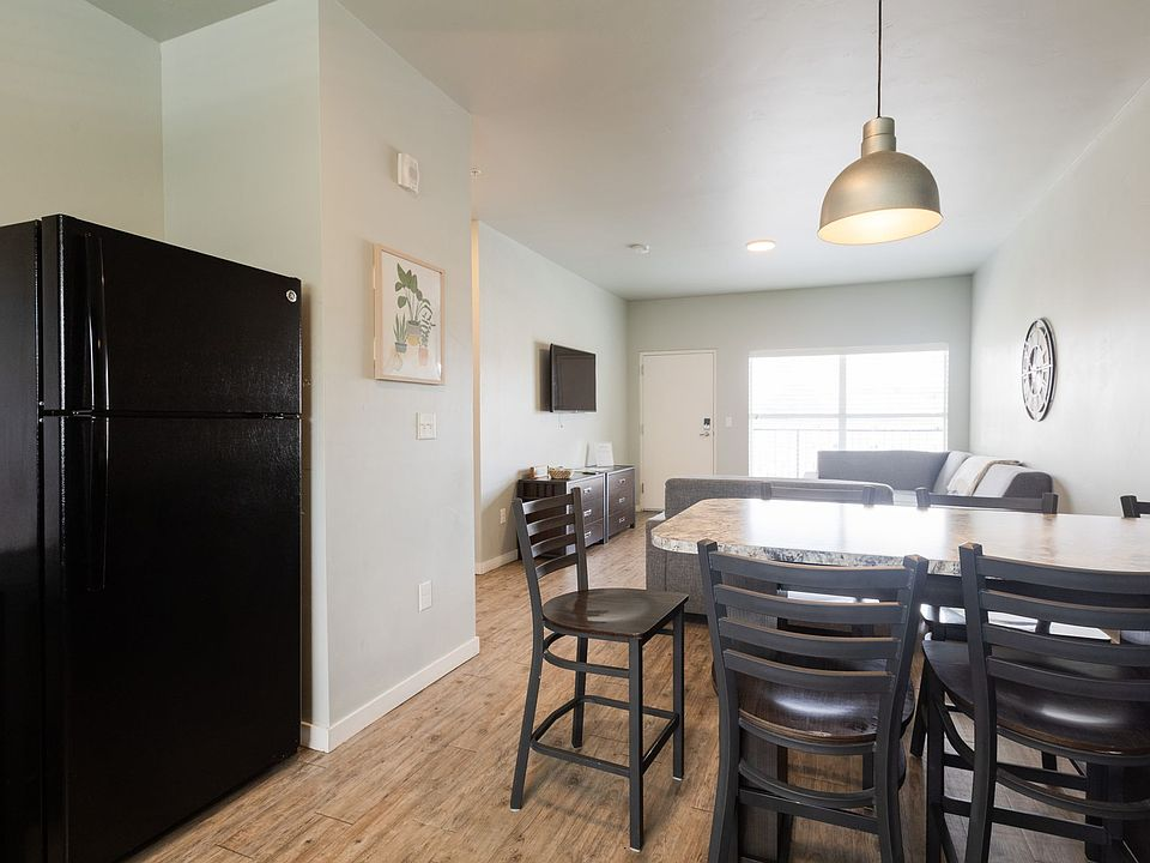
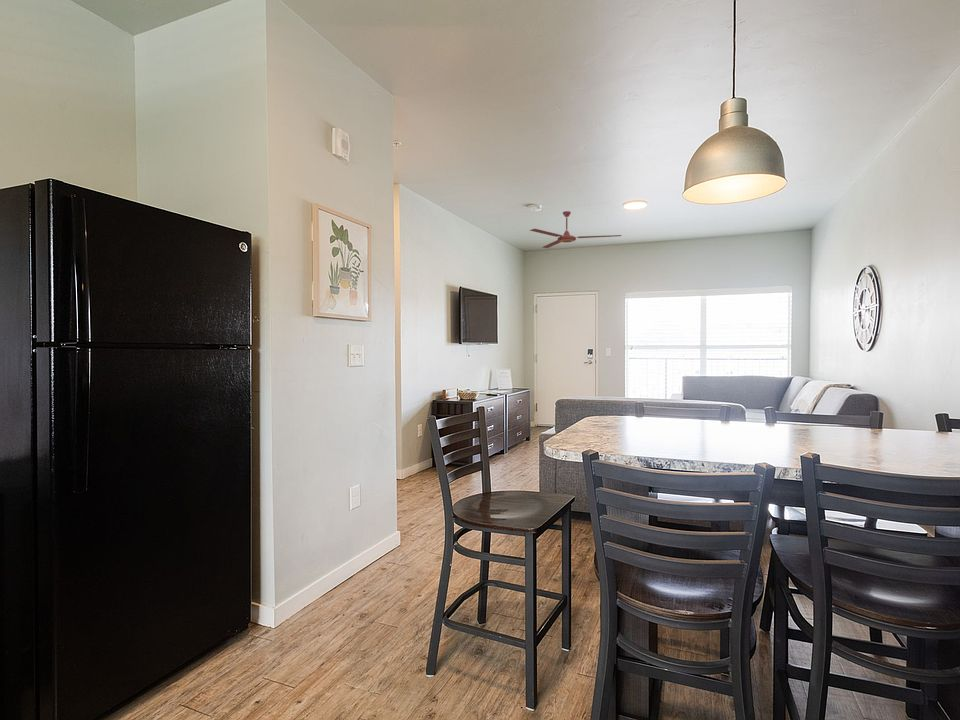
+ ceiling fan (568, 231)
